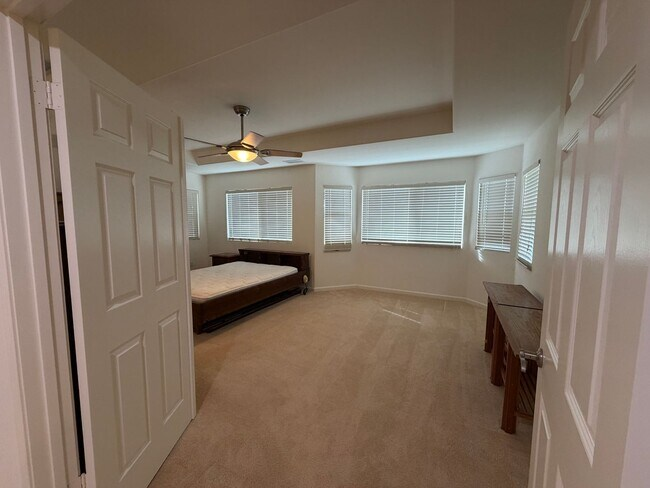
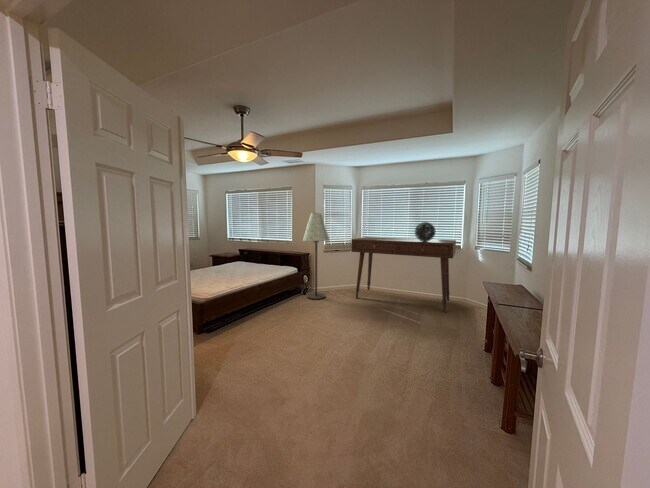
+ floor lamp (316, 255)
+ decorative globe (424, 231)
+ desk (402, 254)
